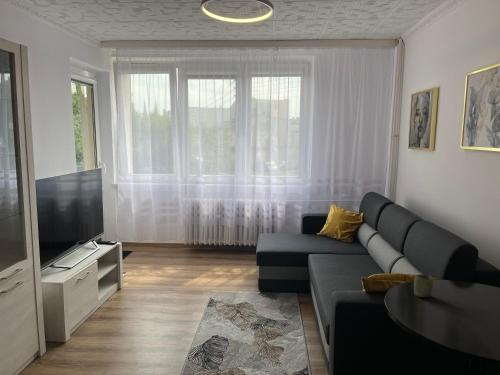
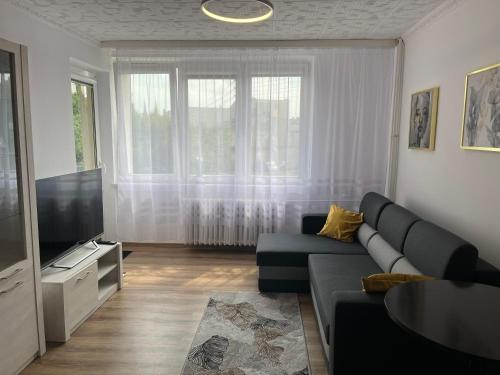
- cup (423, 285)
